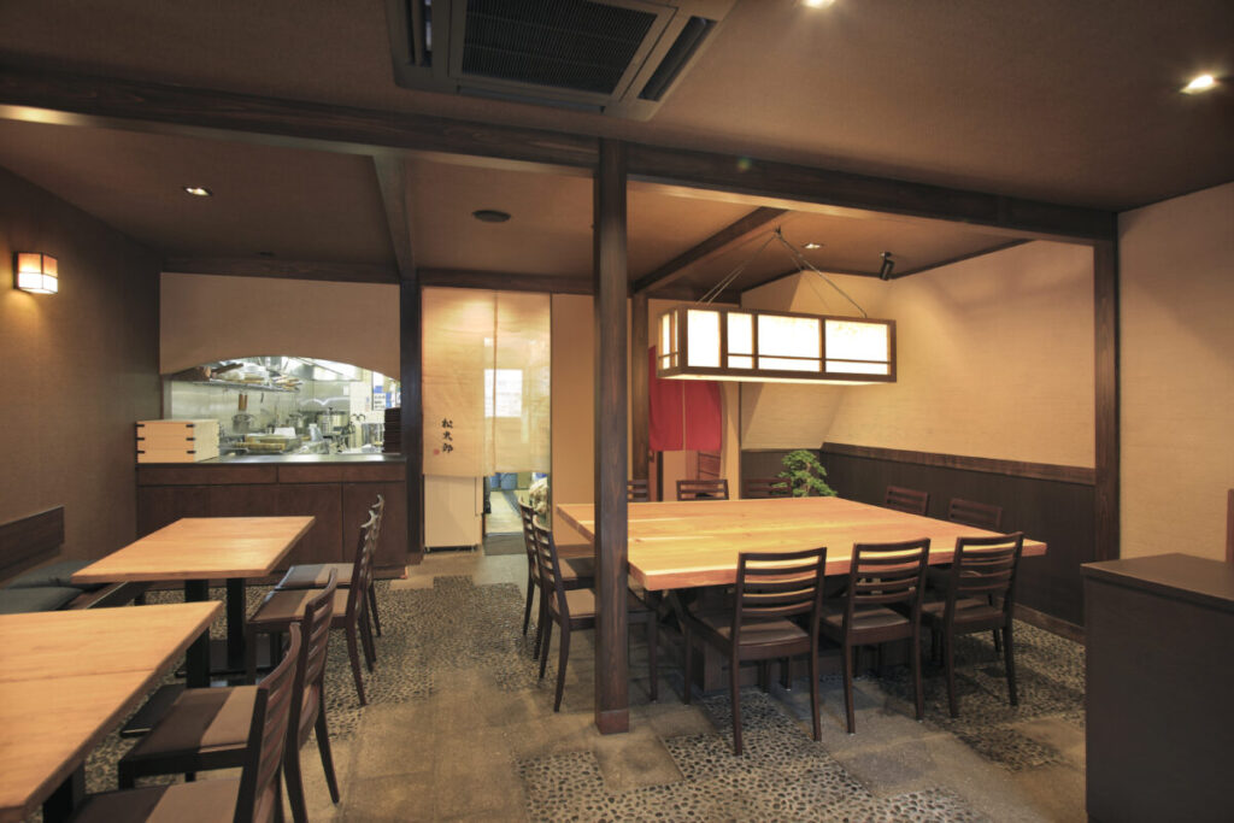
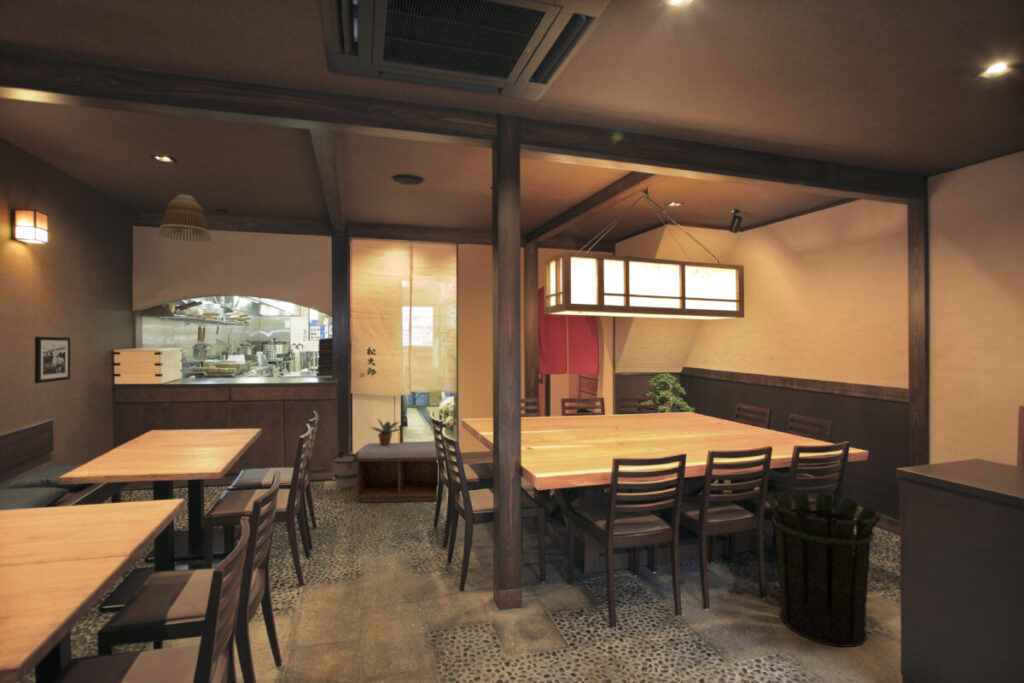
+ bucket (351, 468)
+ potted plant (385, 432)
+ lamp shade (184, 216)
+ bench (402, 470)
+ waste bin (821, 564)
+ picture frame (53, 359)
